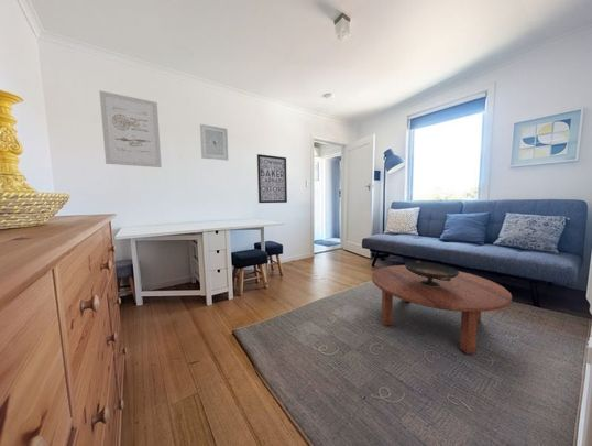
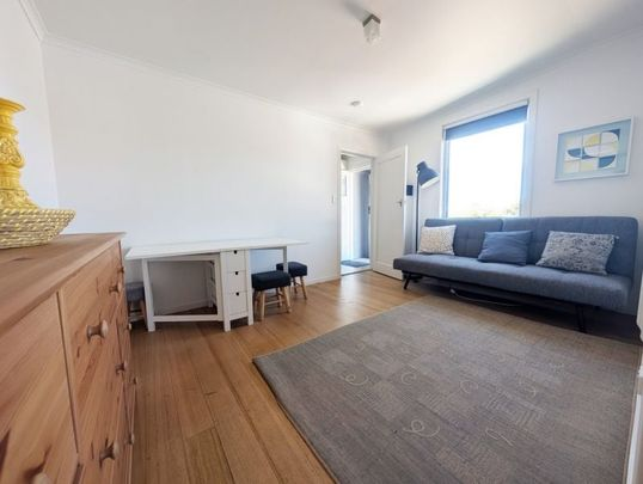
- wall art (272, 180)
- wall art (215, 142)
- coffee table (431, 301)
- decorative bowl (430, 275)
- wall art (132, 131)
